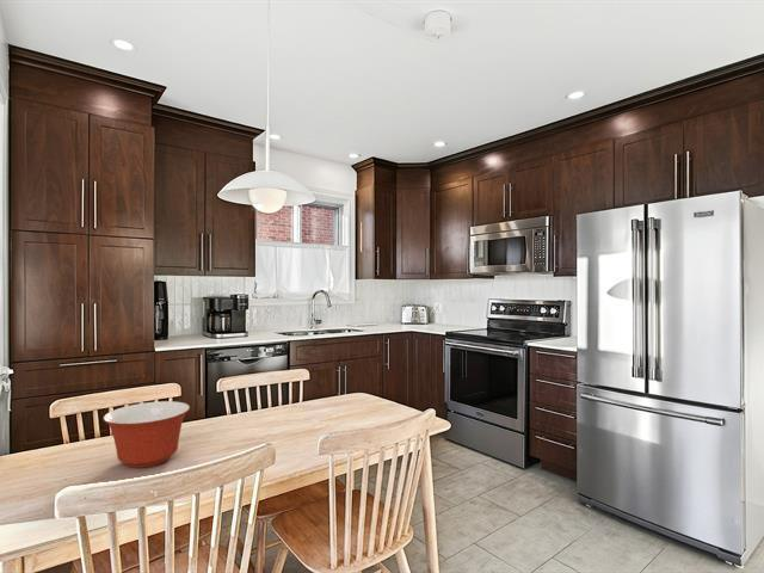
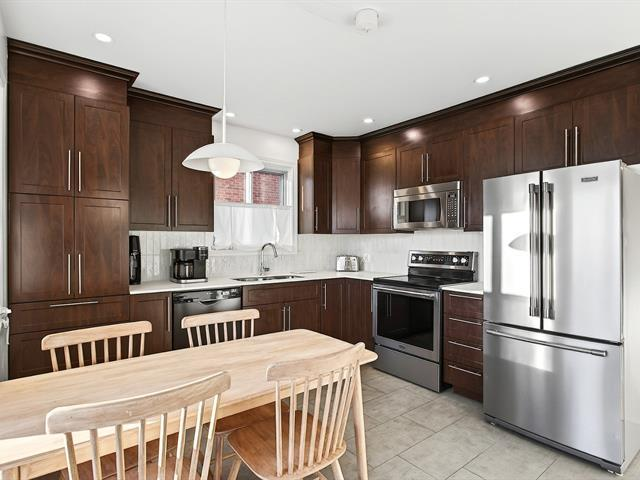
- mixing bowl (148, 435)
